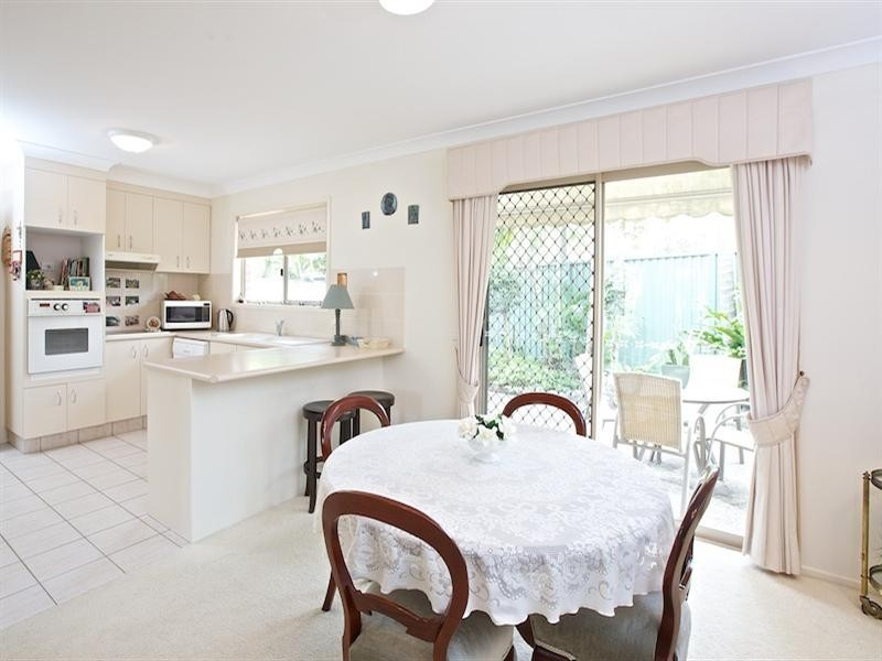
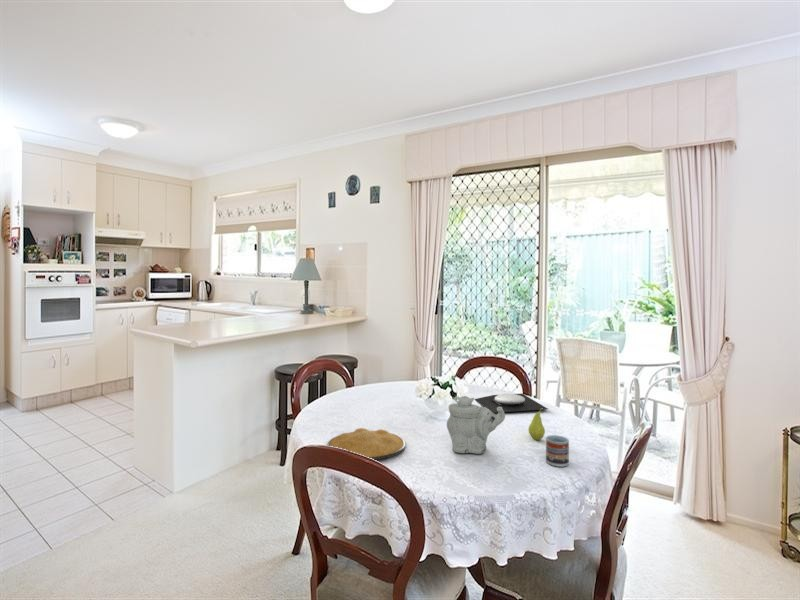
+ cup (557, 449)
+ plate (507, 398)
+ plate (366, 438)
+ teapot (475, 423)
+ fruit (536, 423)
